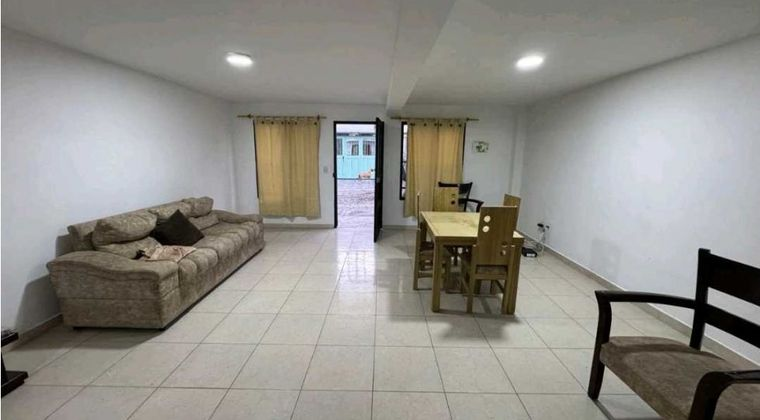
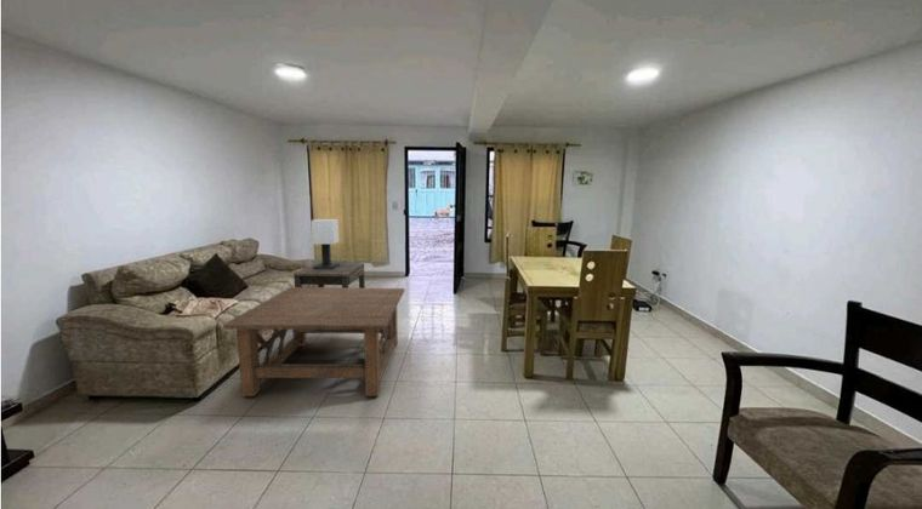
+ coffee table (330, 332)
+ side table (332, 284)
+ table lamp (325, 244)
